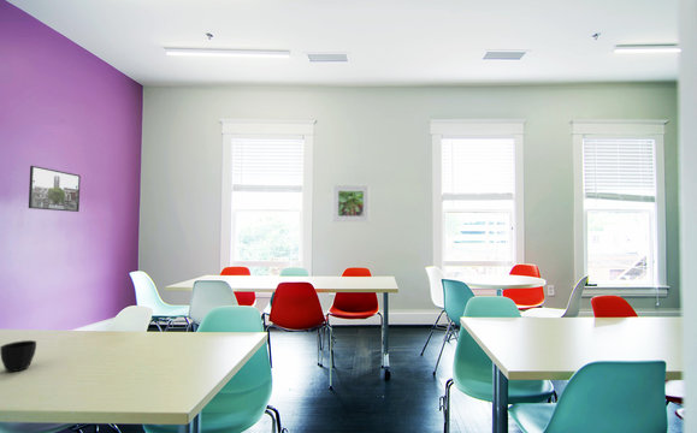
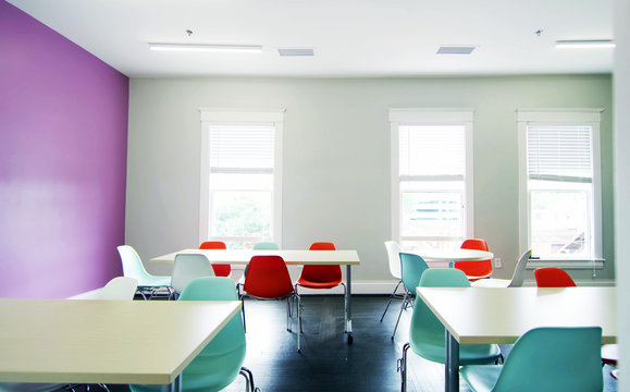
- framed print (55, 190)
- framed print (350, 203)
- cup (19, 356)
